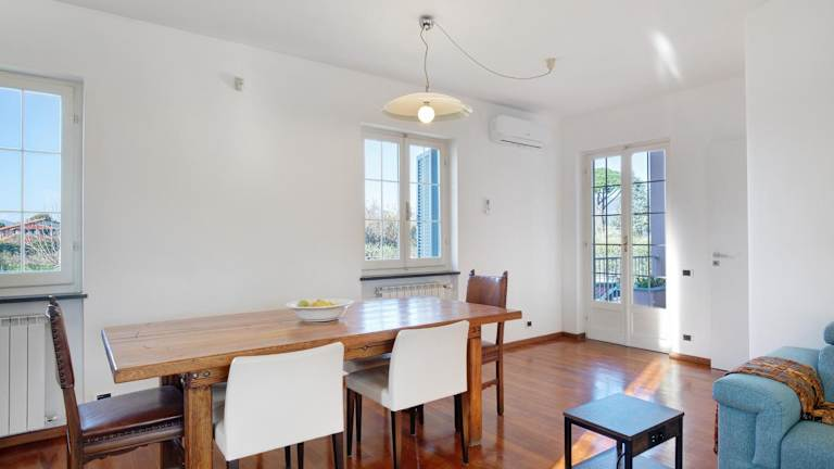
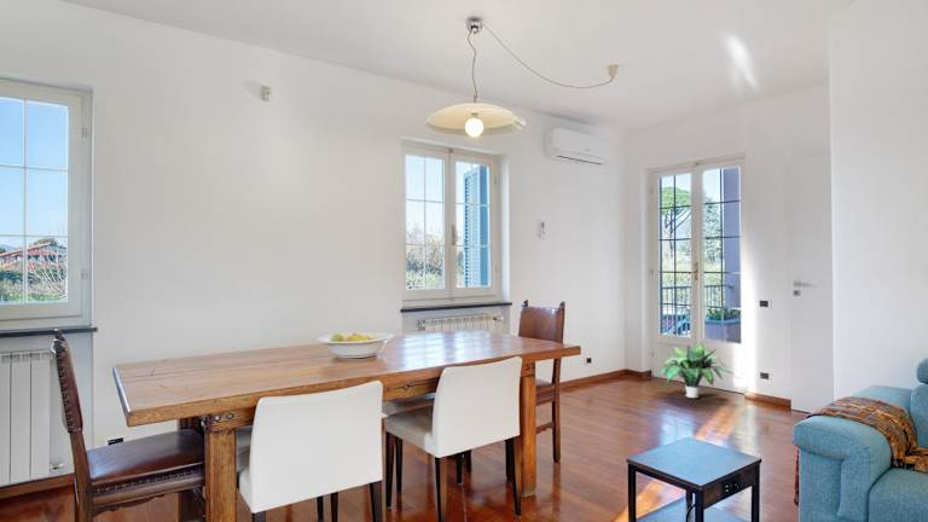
+ potted plant (694, 369)
